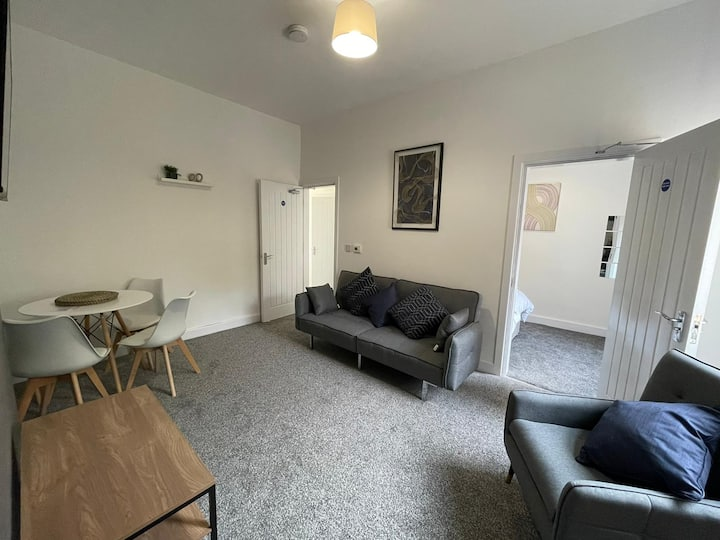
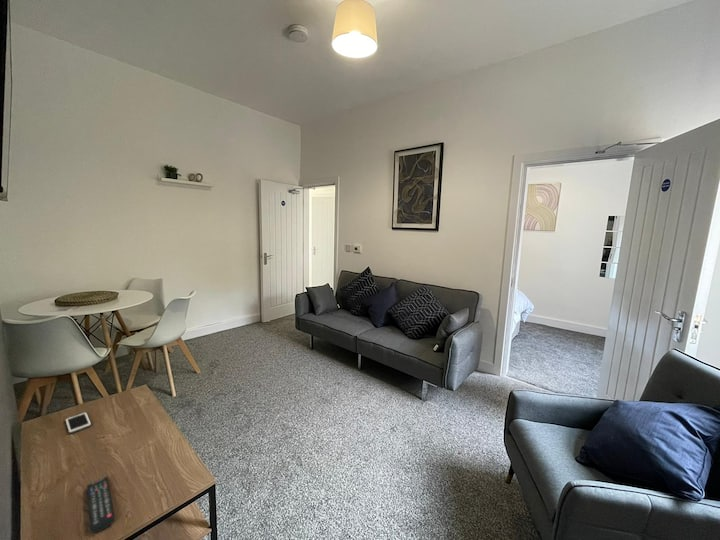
+ remote control (100, 502)
+ cell phone (78, 422)
